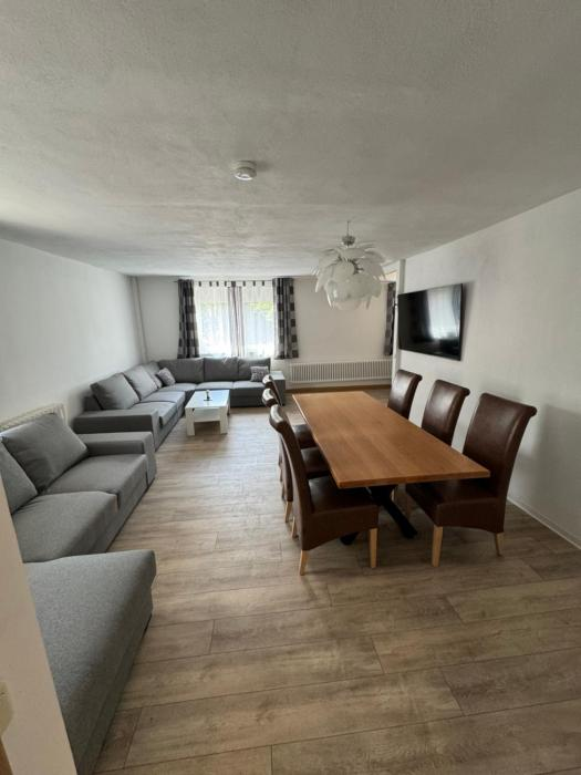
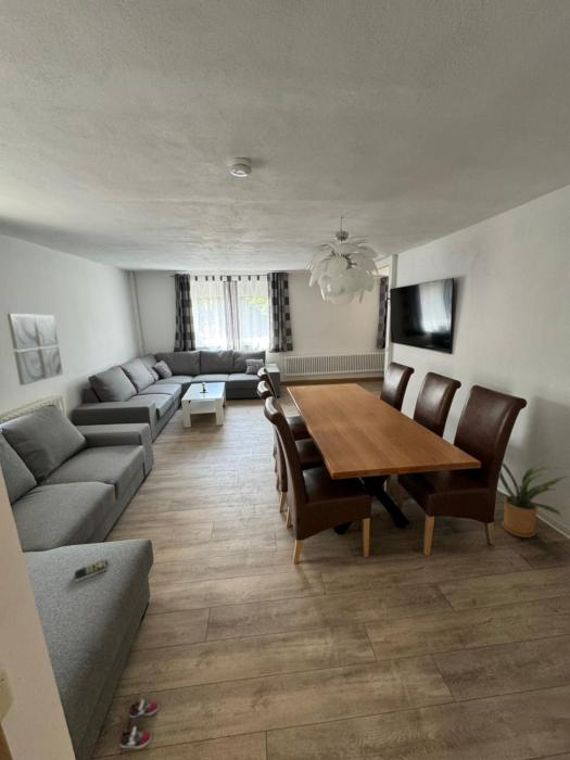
+ wall art (38, 349)
+ remote control (91, 569)
+ sneaker (137, 715)
+ house plant (524, 493)
